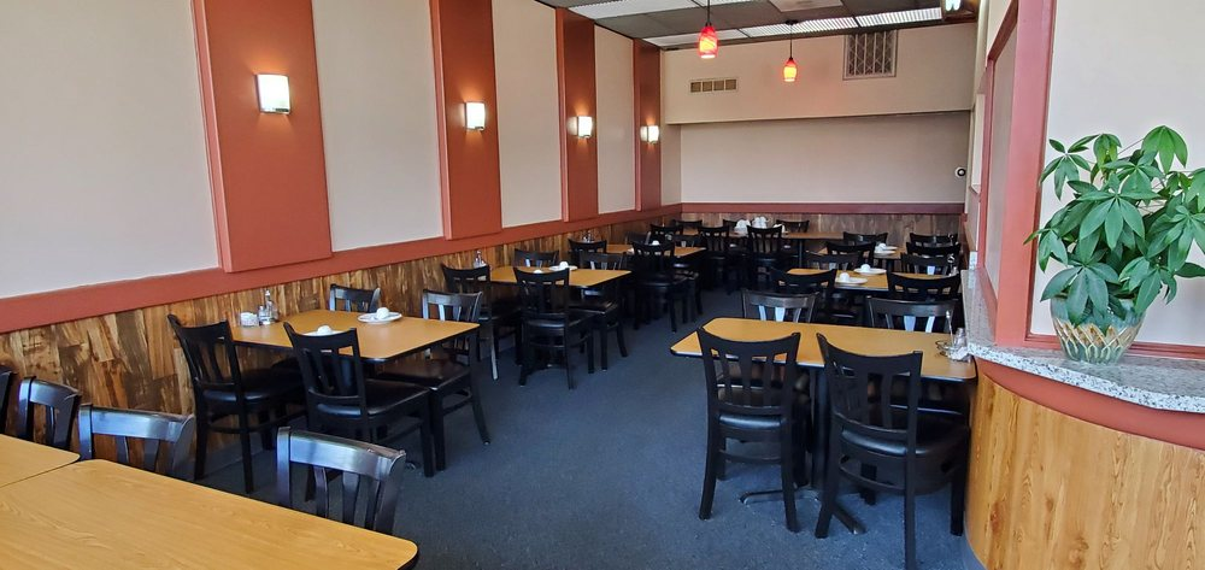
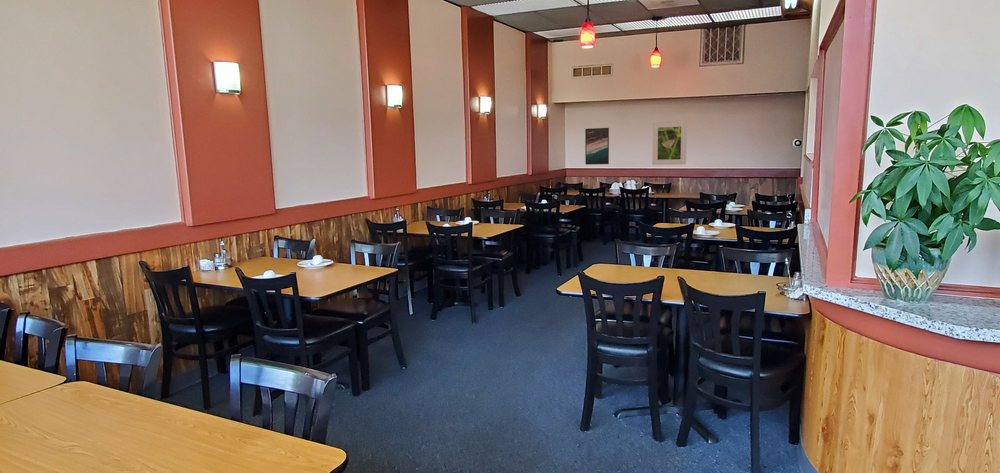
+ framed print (597, 146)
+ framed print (669, 143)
